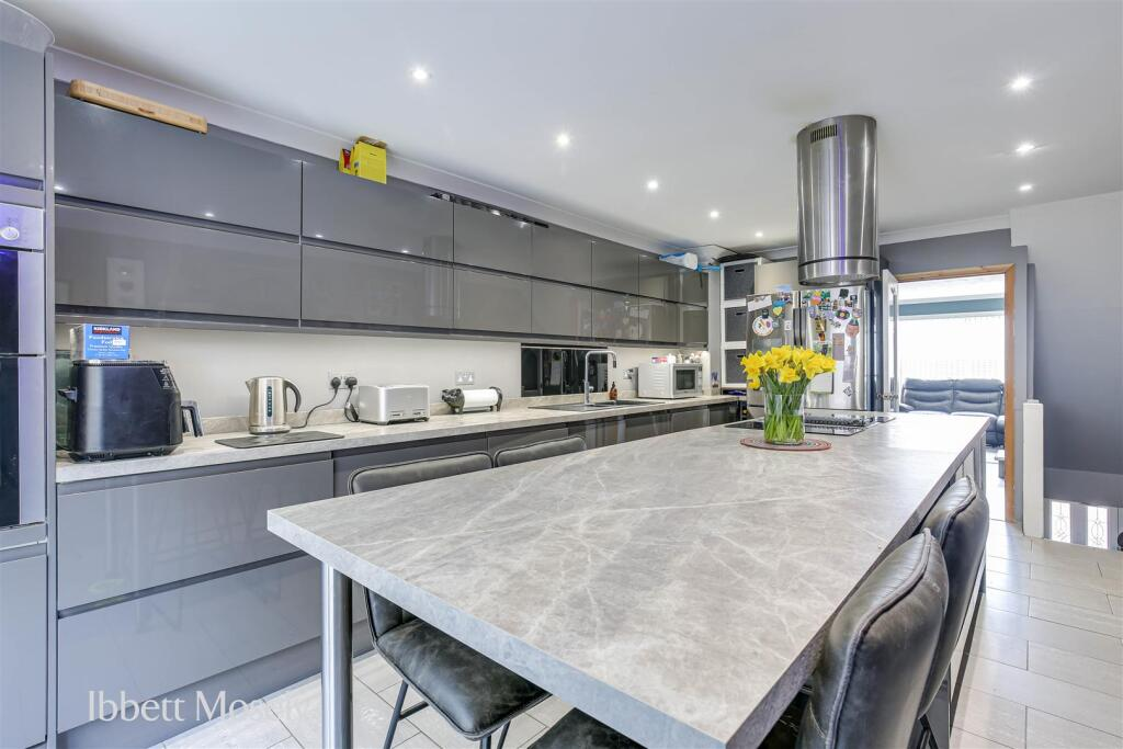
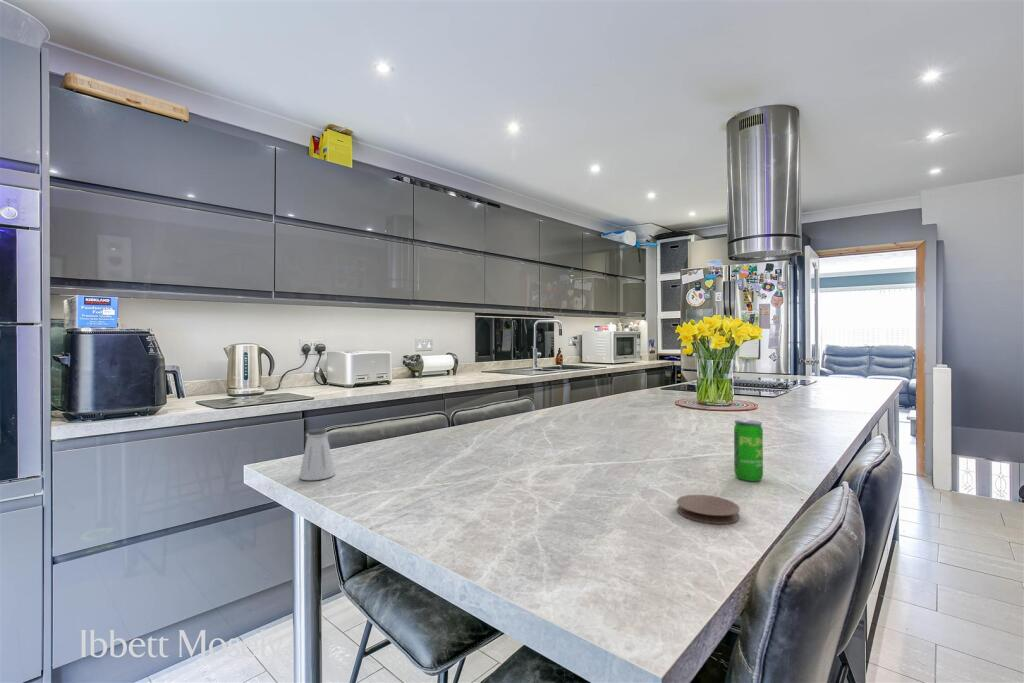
+ coaster (707, 508)
+ beverage can (748, 449)
+ saltshaker (317, 452)
